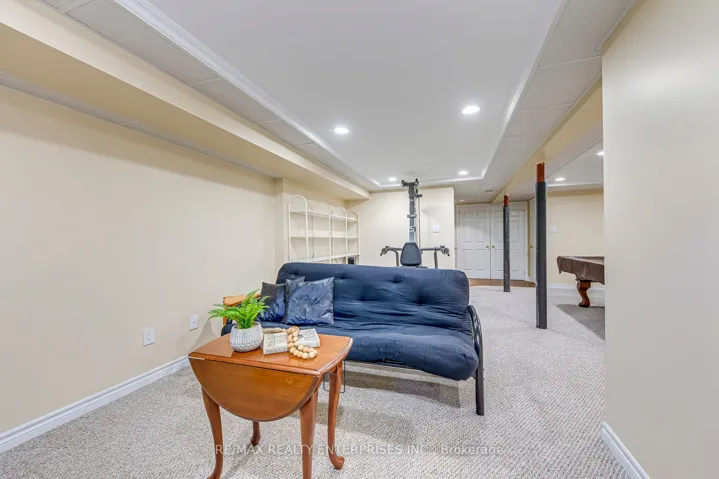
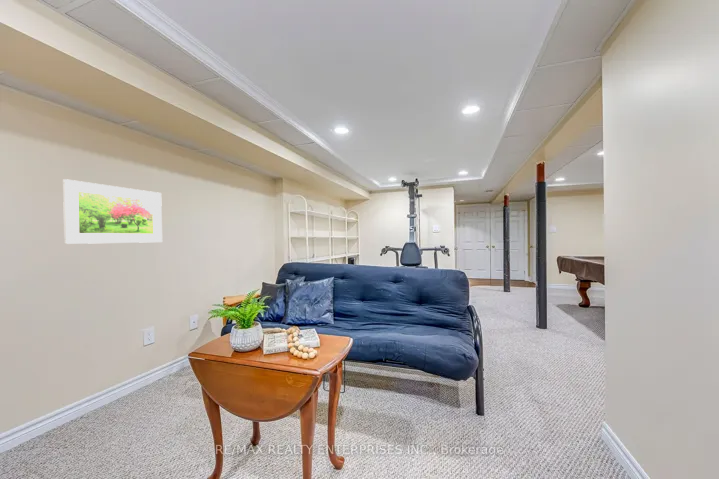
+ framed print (119, 215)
